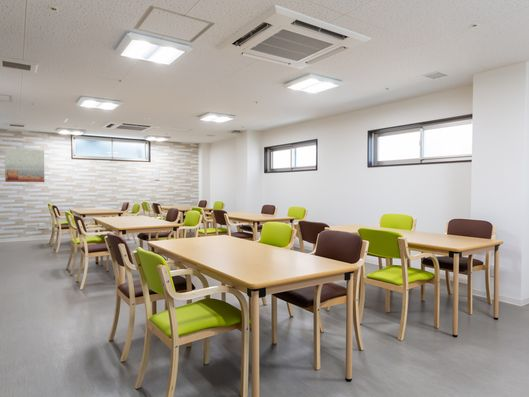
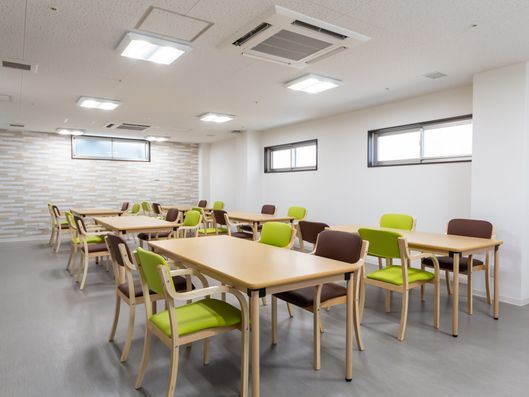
- wall art (25, 165)
